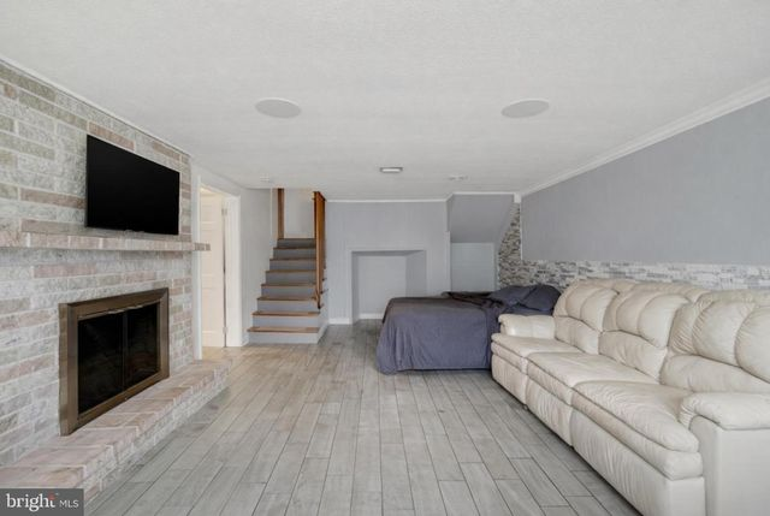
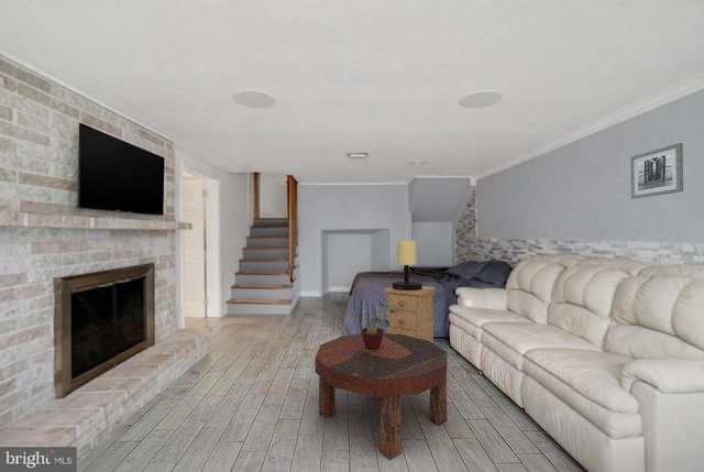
+ coffee table (380, 383)
+ nightstand (409, 321)
+ potted plant (378, 321)
+ wall art (654, 173)
+ table lamp (407, 264)
